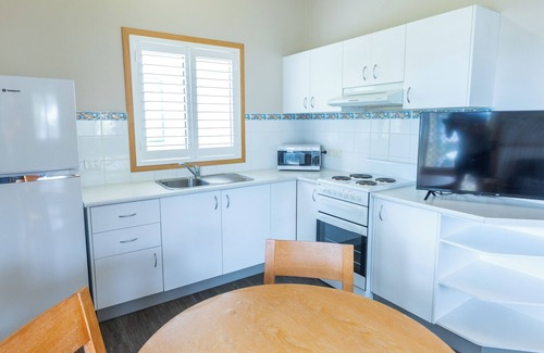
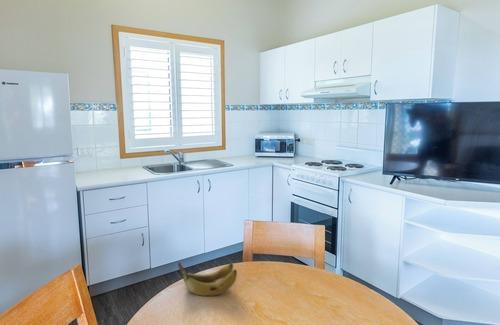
+ banana (211, 275)
